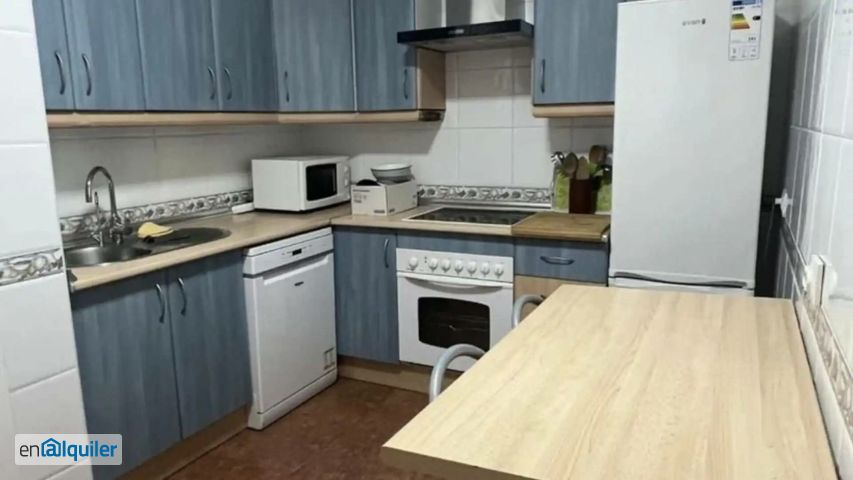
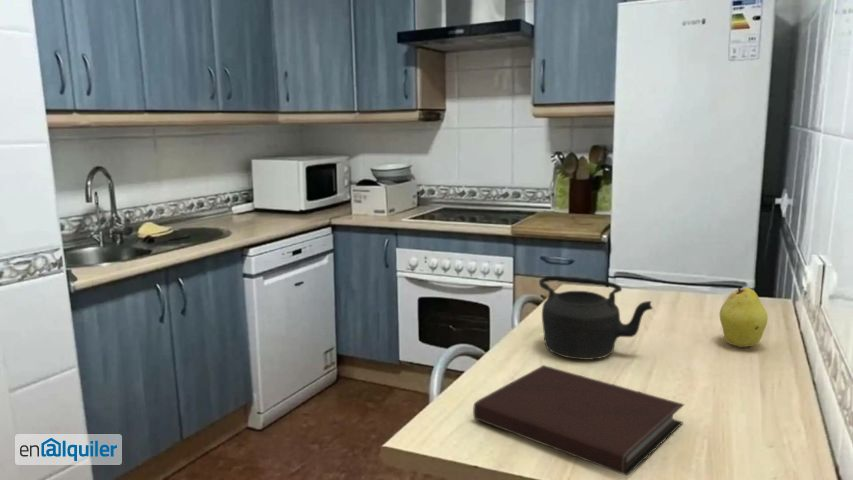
+ notebook (577, 412)
+ fruit (742, 316)
+ teapot (587, 318)
